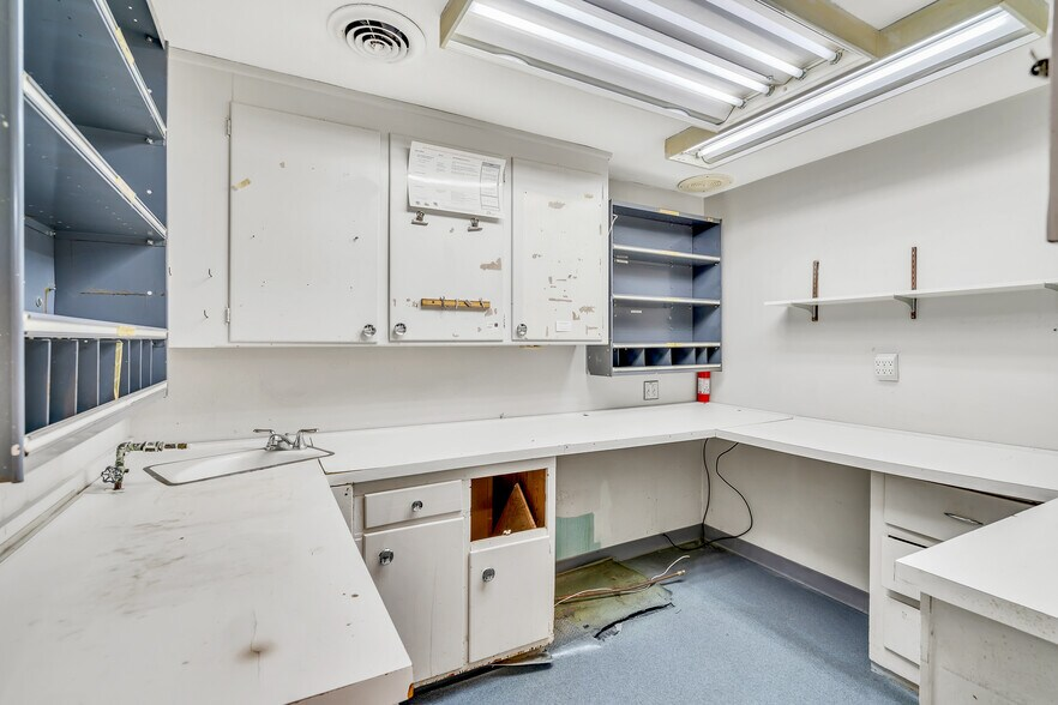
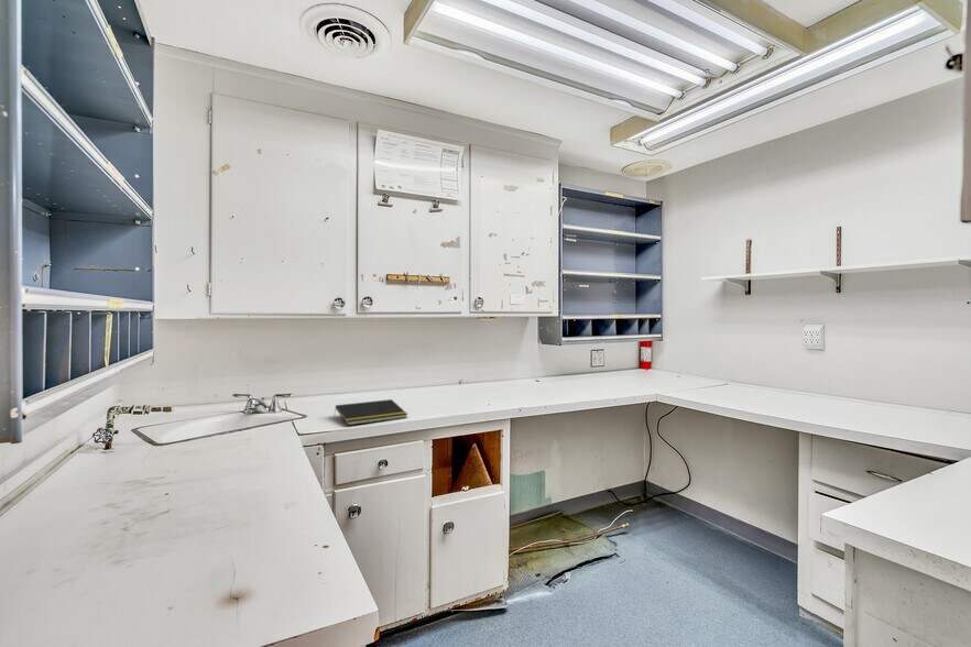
+ notepad (371, 410)
